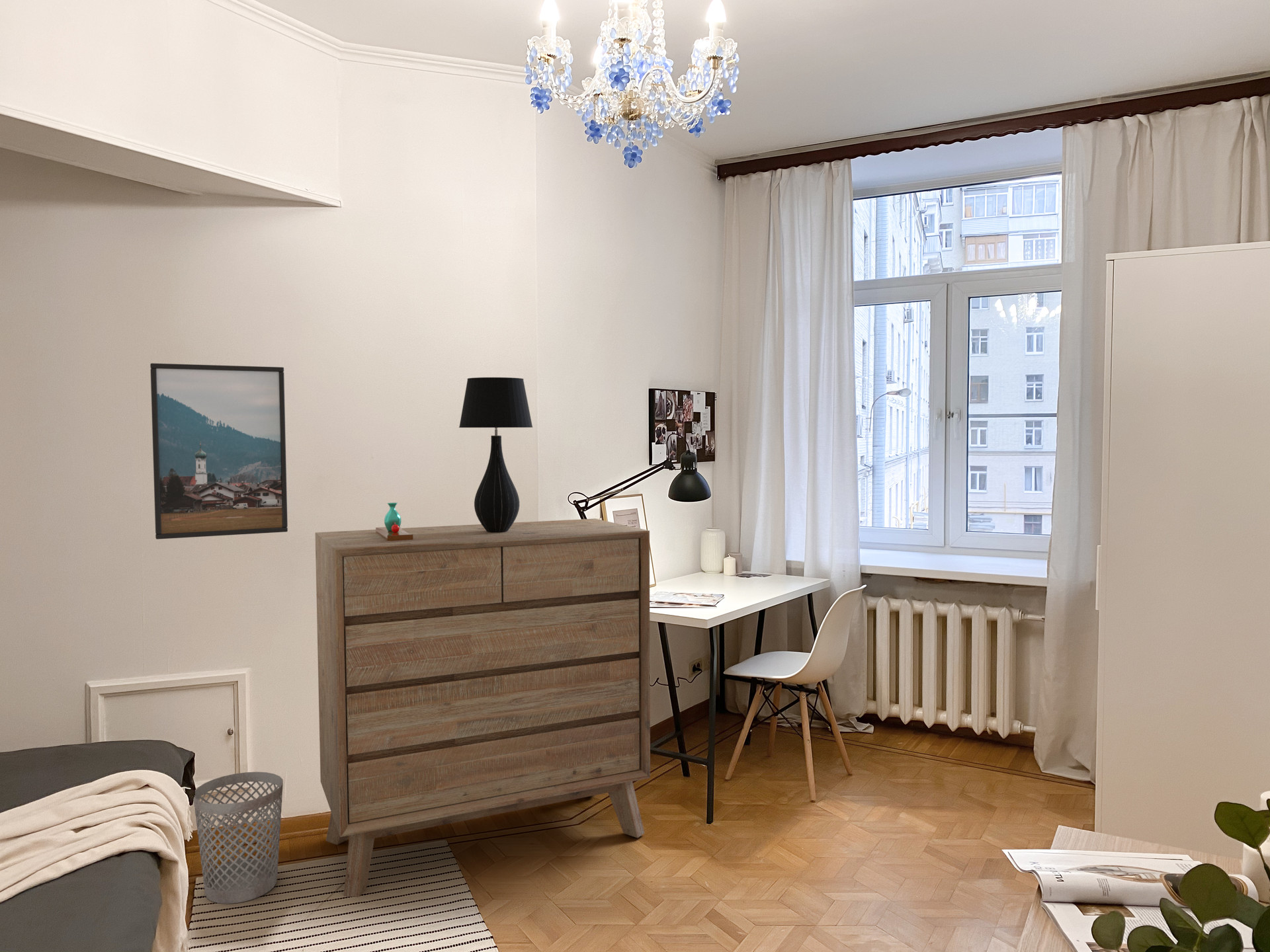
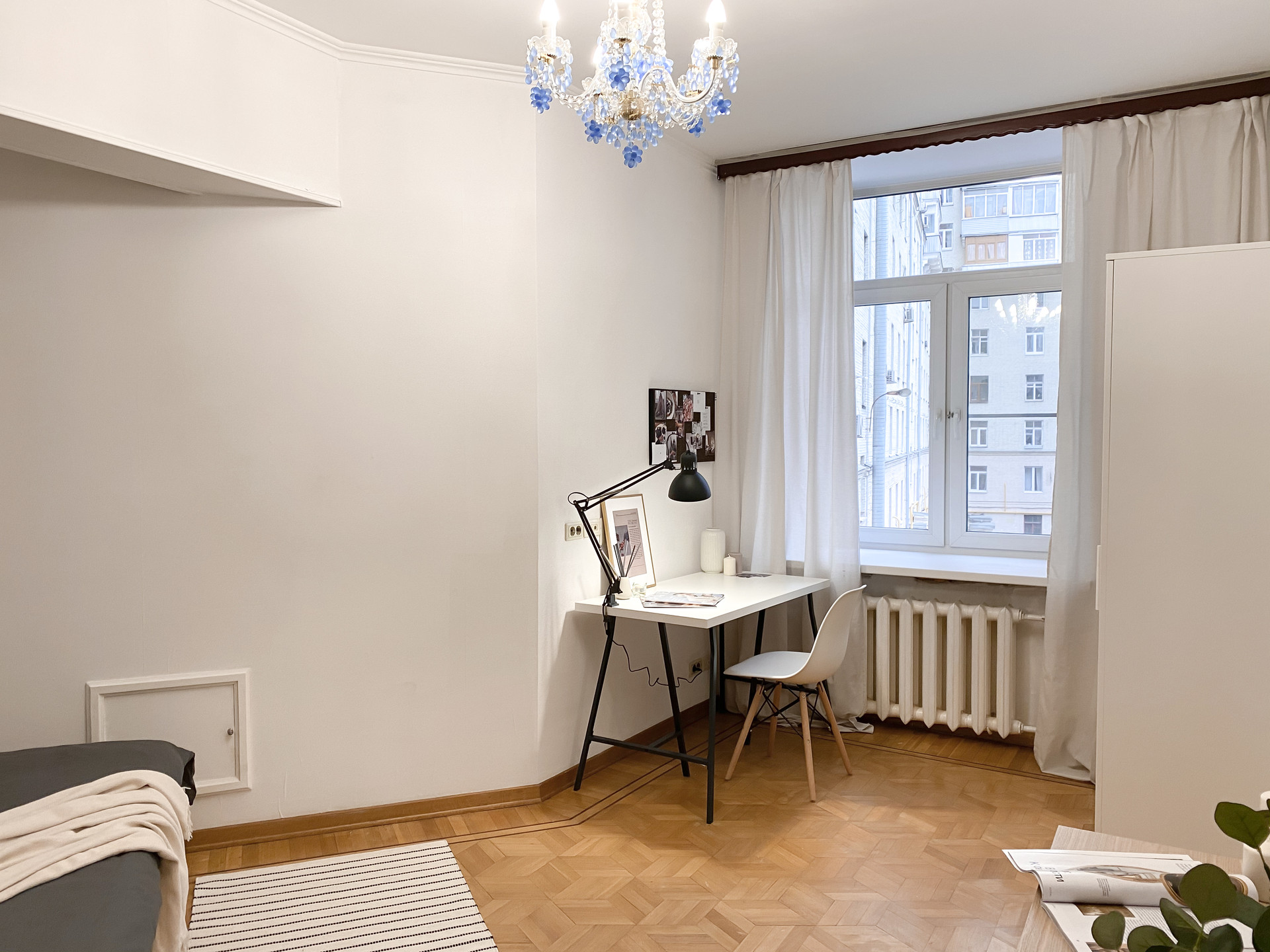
- dresser (485, 686)
- wastebasket (240, 837)
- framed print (221, 450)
- vase (393, 518)
- table lamp (496, 455)
